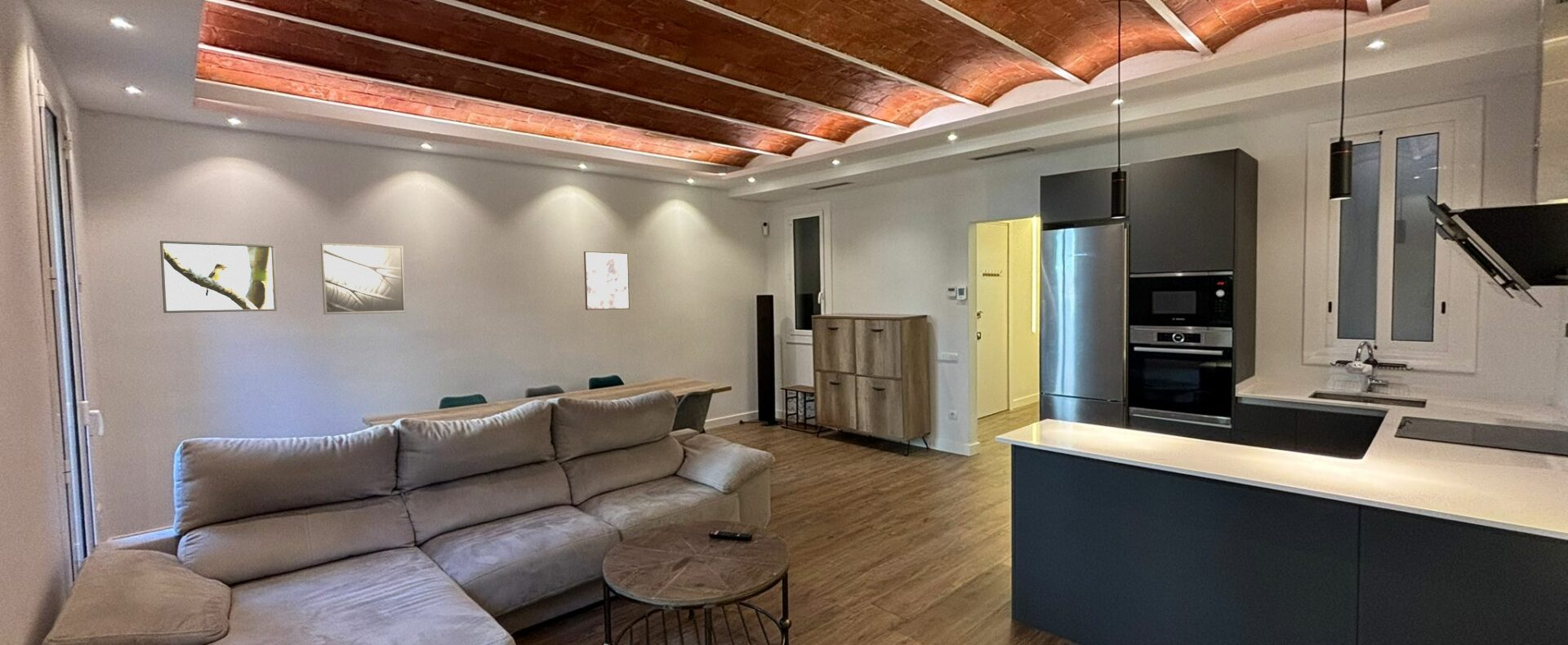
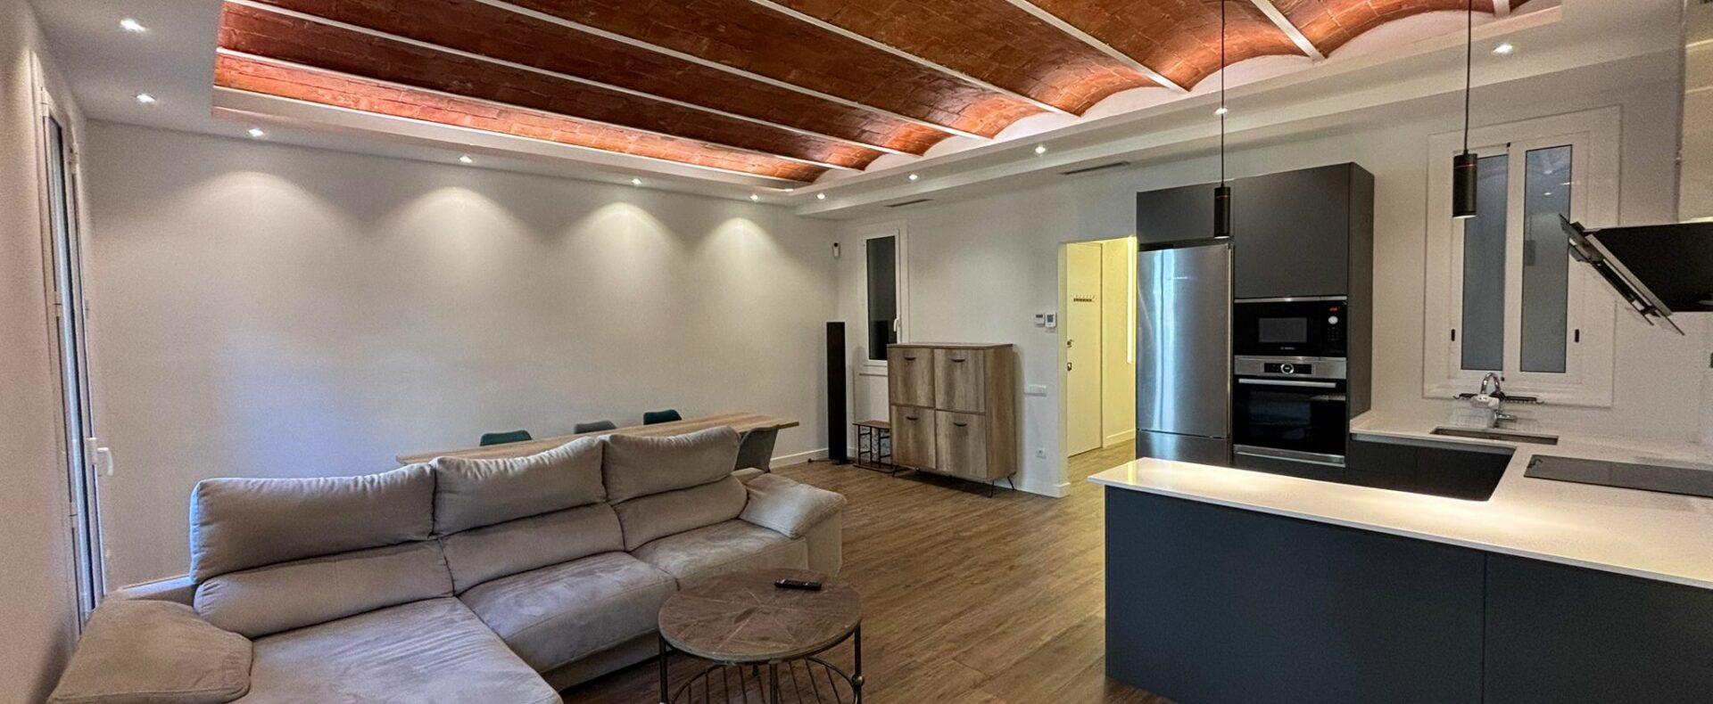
- wall art (607, 281)
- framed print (364, 278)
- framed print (221, 277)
